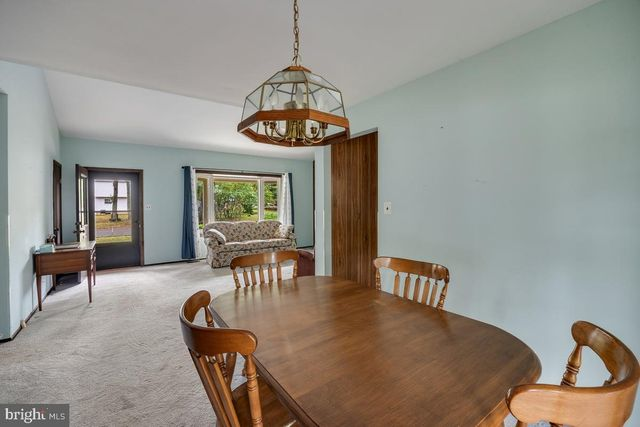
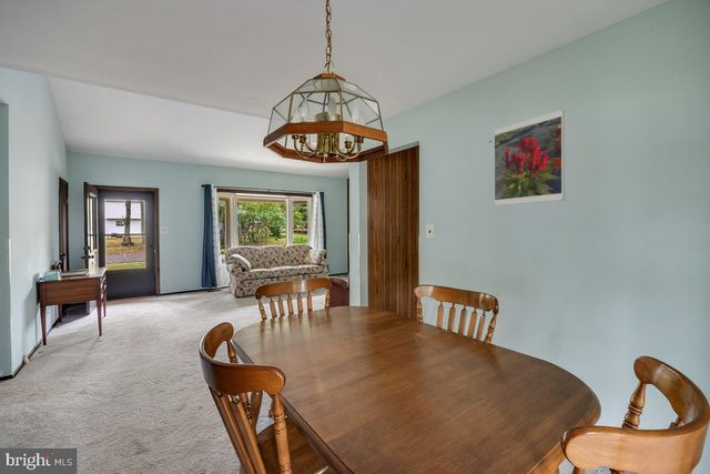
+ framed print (526, 162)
